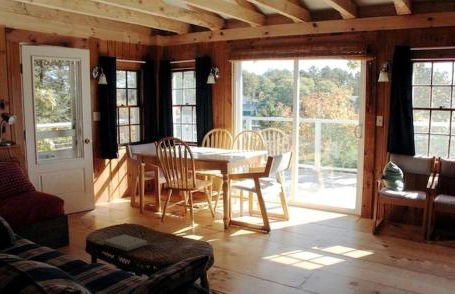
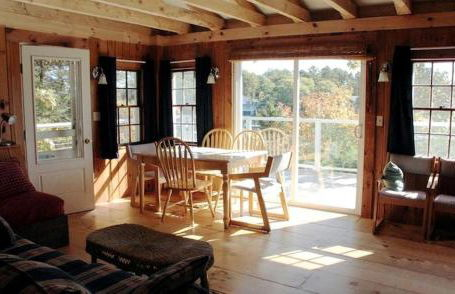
- book (125, 242)
